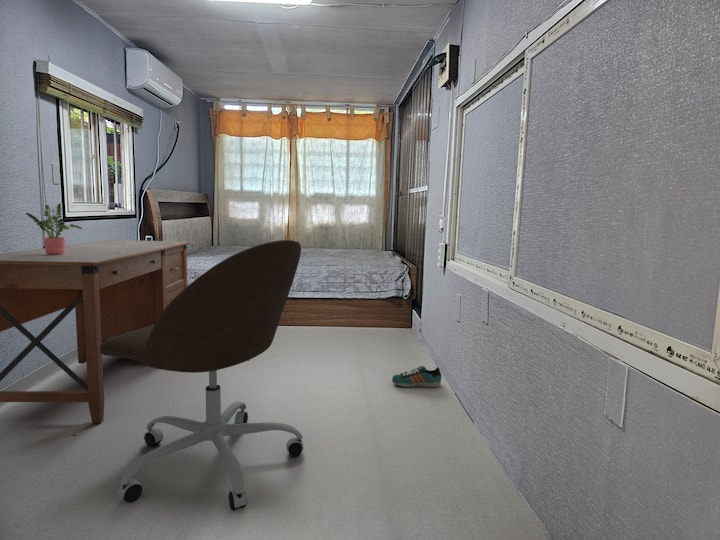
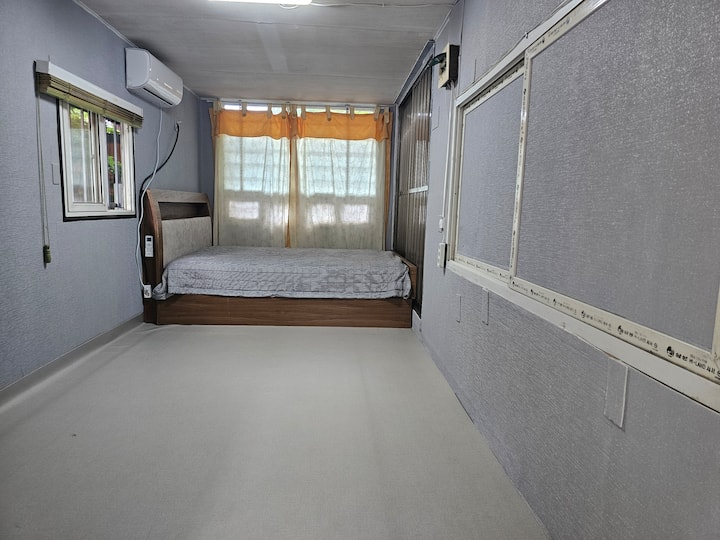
- office chair (209, 352)
- potted plant (57, 228)
- desk (106, 312)
- sneaker (416, 374)
